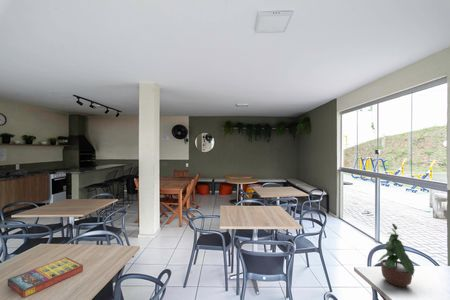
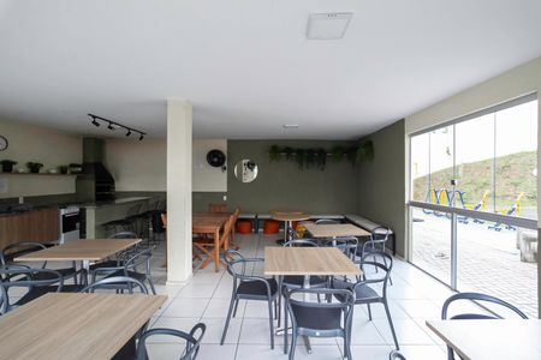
- potted plant (396, 252)
- game compilation box (47, 274)
